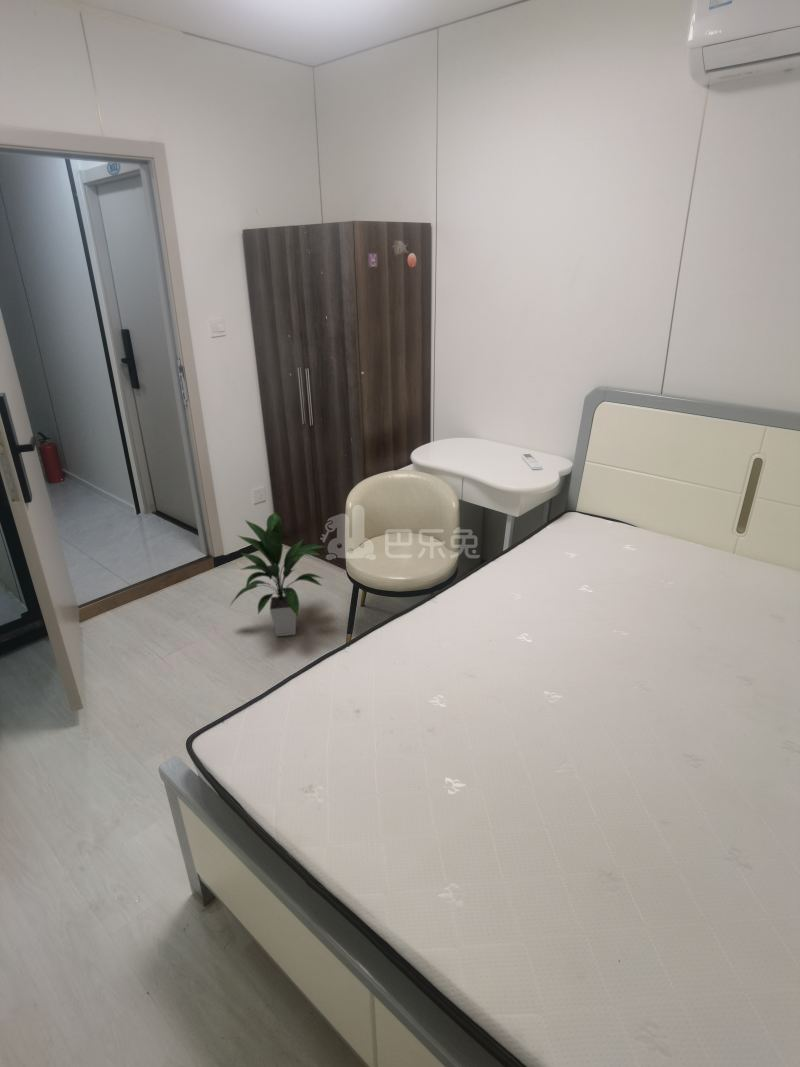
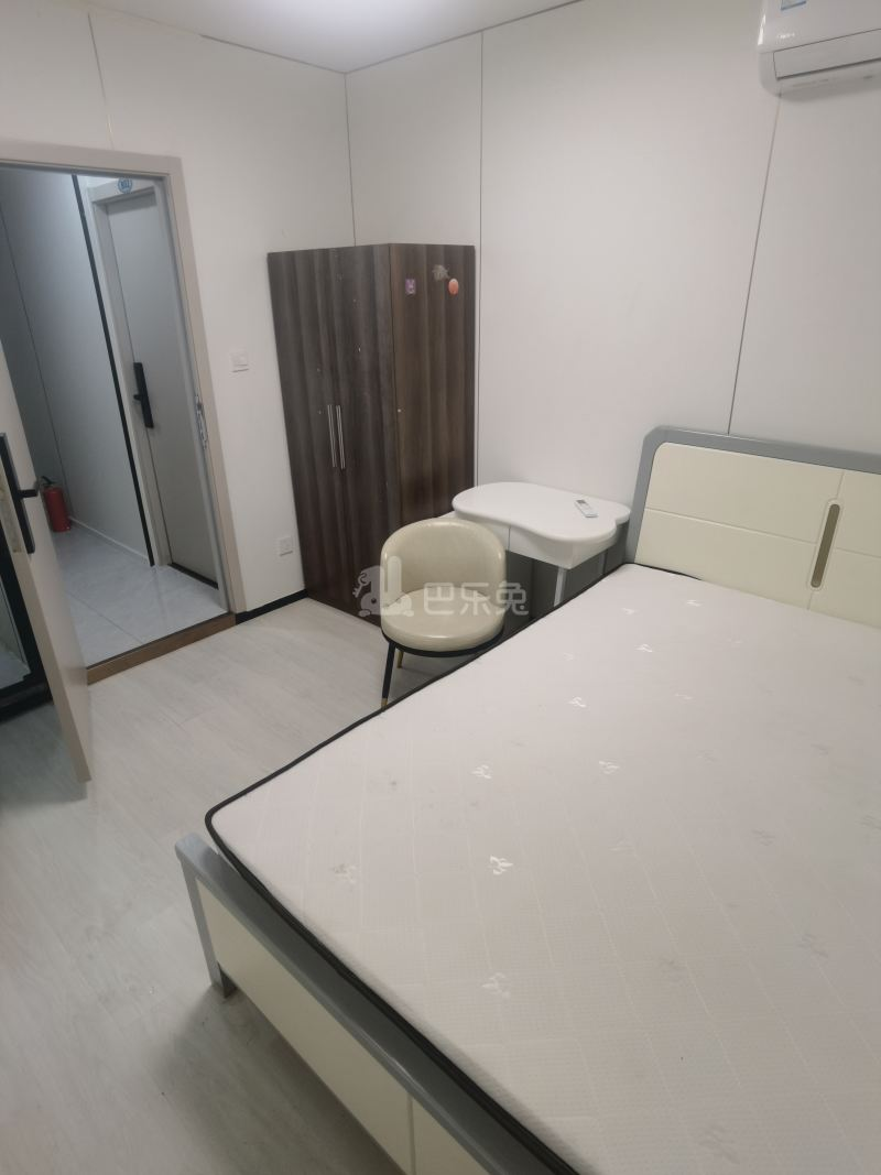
- indoor plant (276, 574)
